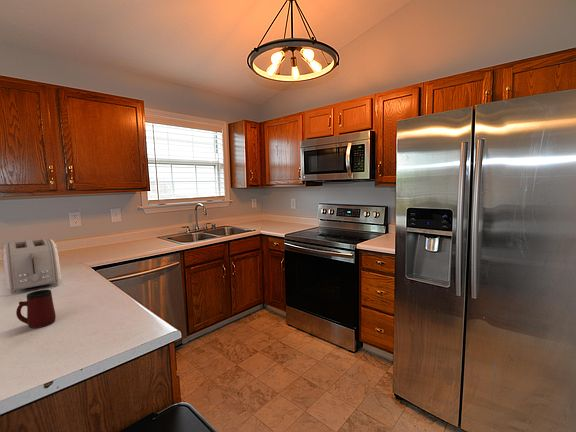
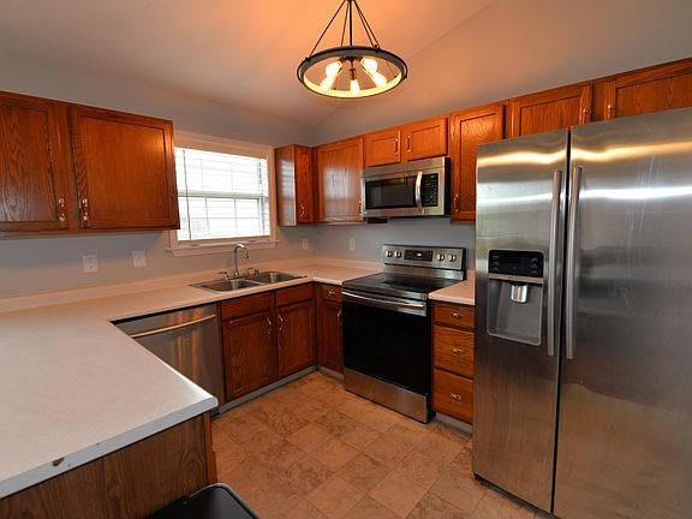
- mug (35, 308)
- toaster (31, 262)
